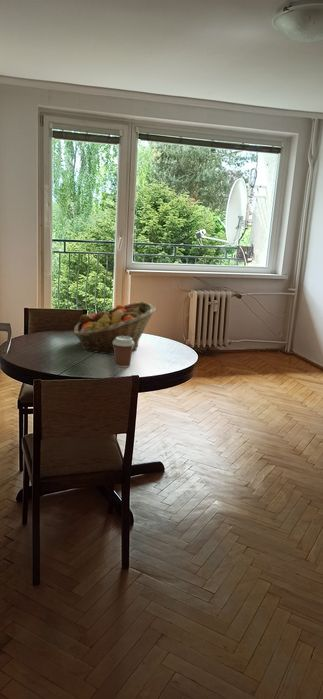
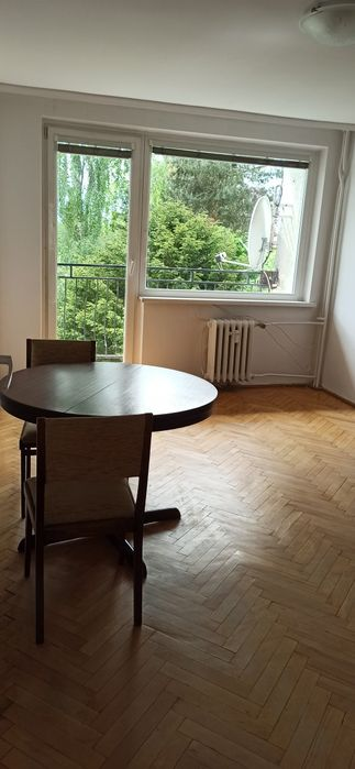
- coffee cup (123, 351)
- fruit basket (114, 325)
